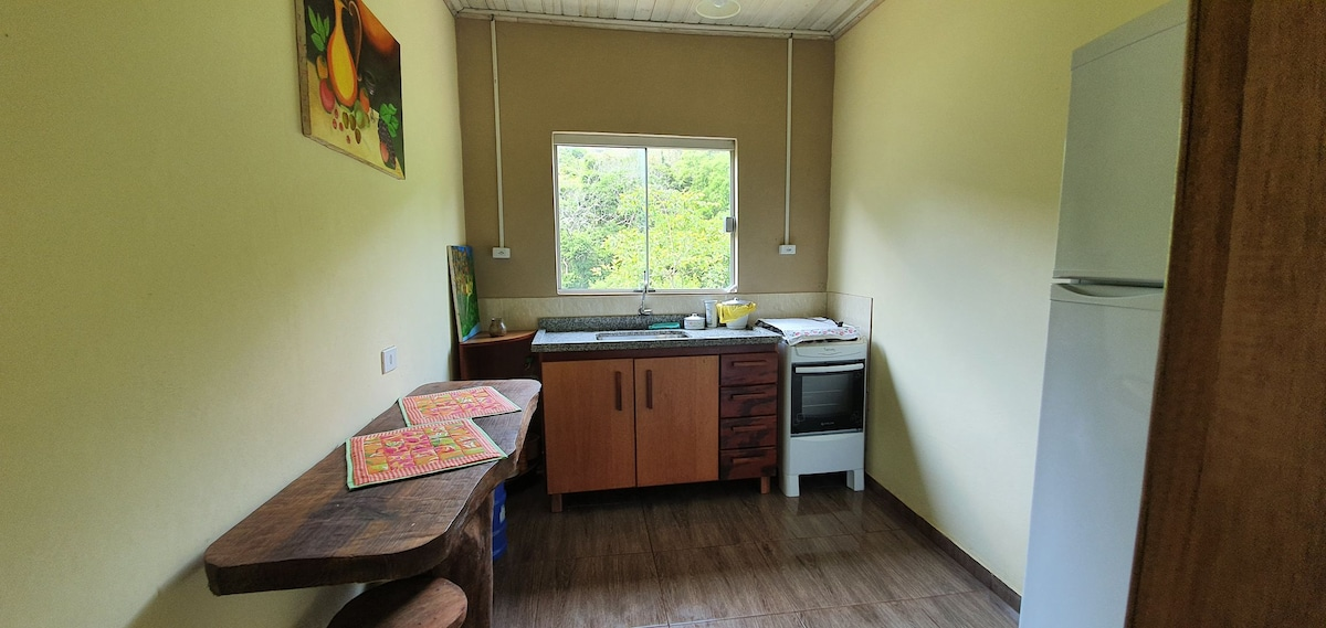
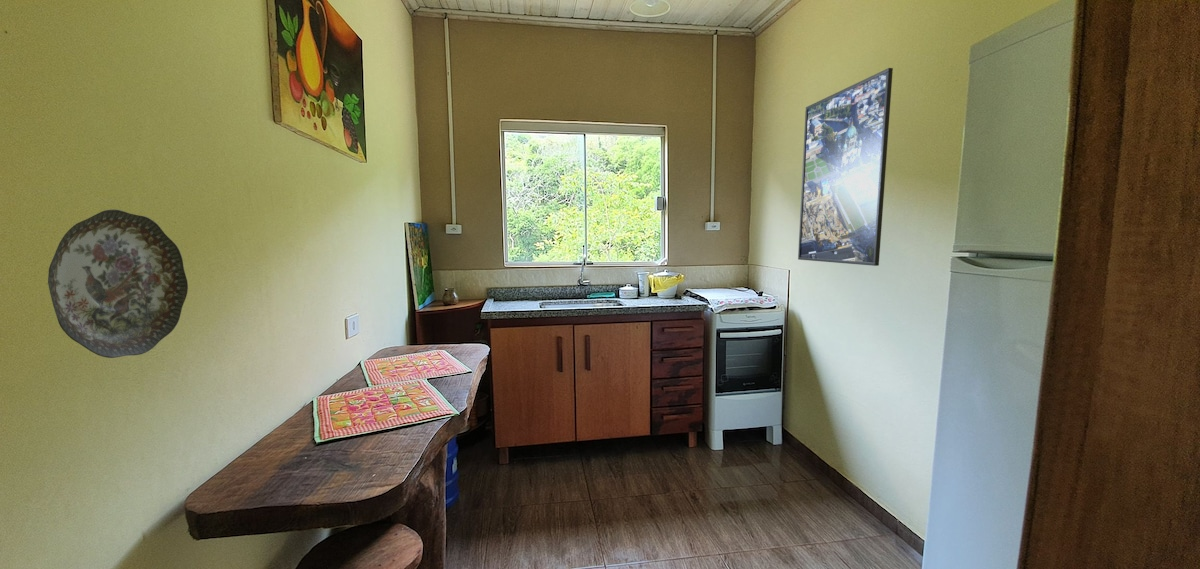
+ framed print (838, 178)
+ decorative plate (121, 284)
